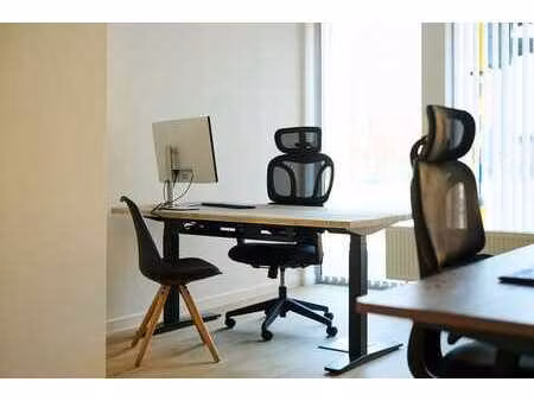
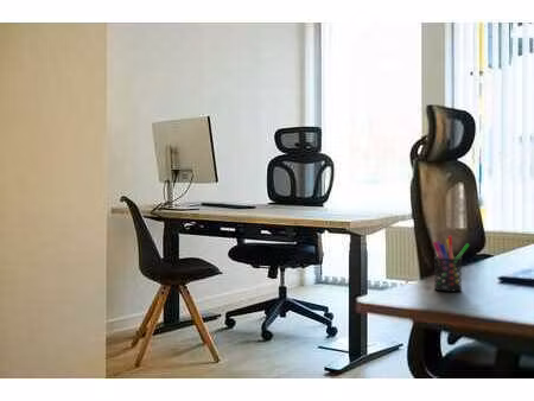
+ pen holder (451, 261)
